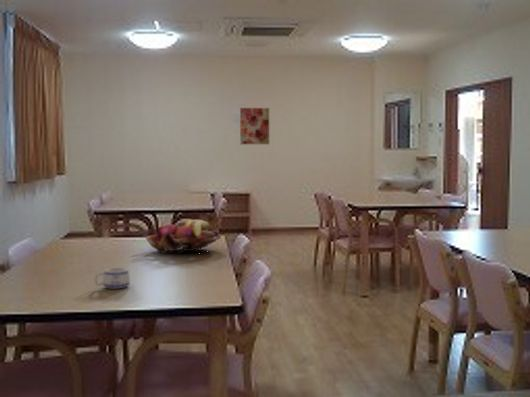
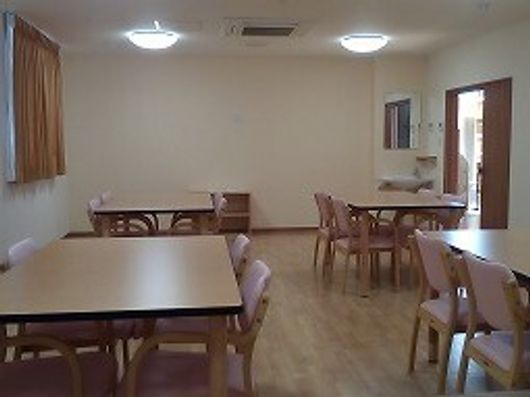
- fruit basket (185, 235)
- mug (112, 278)
- wall art (254, 126)
